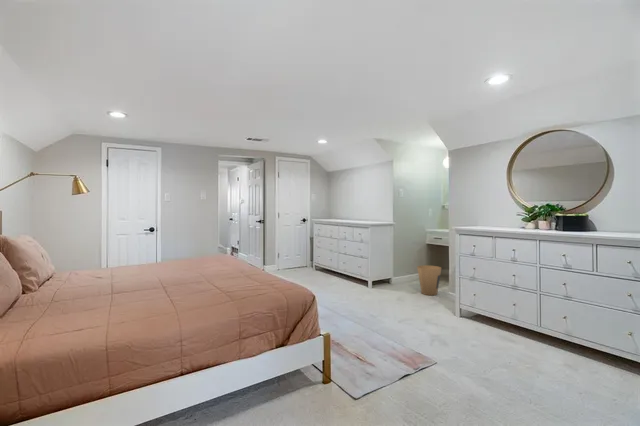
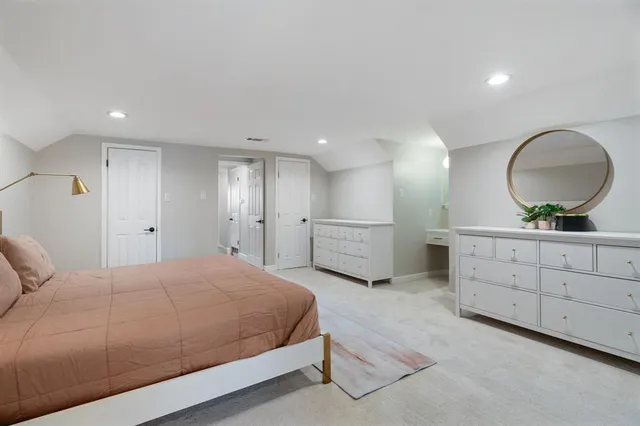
- trash can (429, 280)
